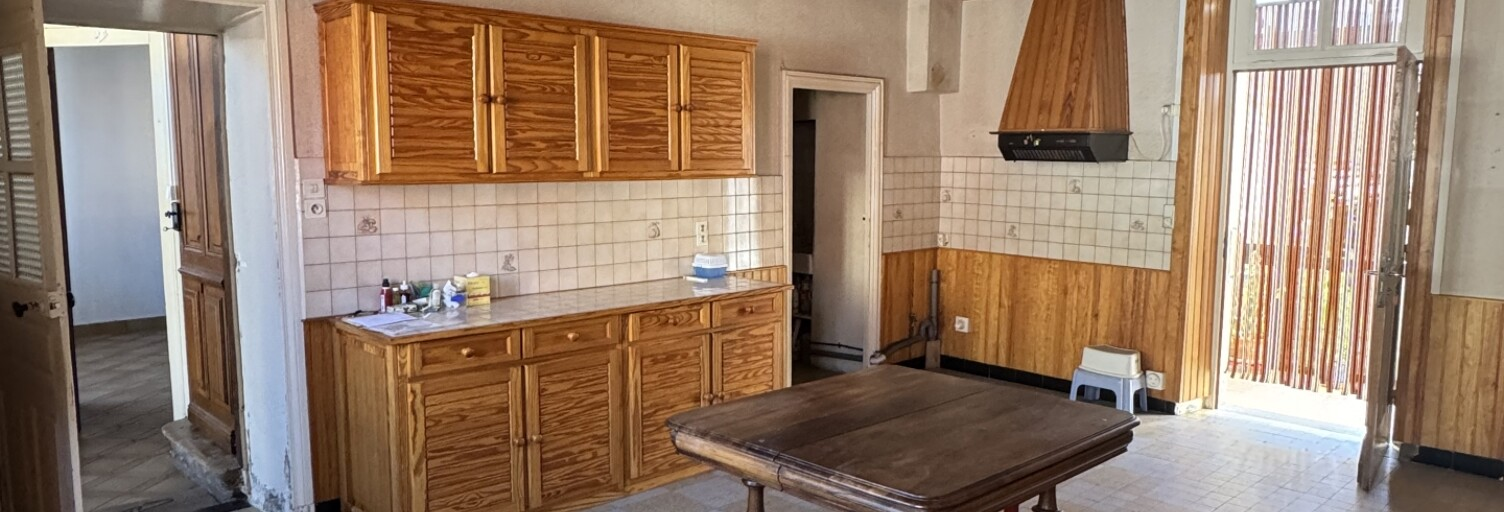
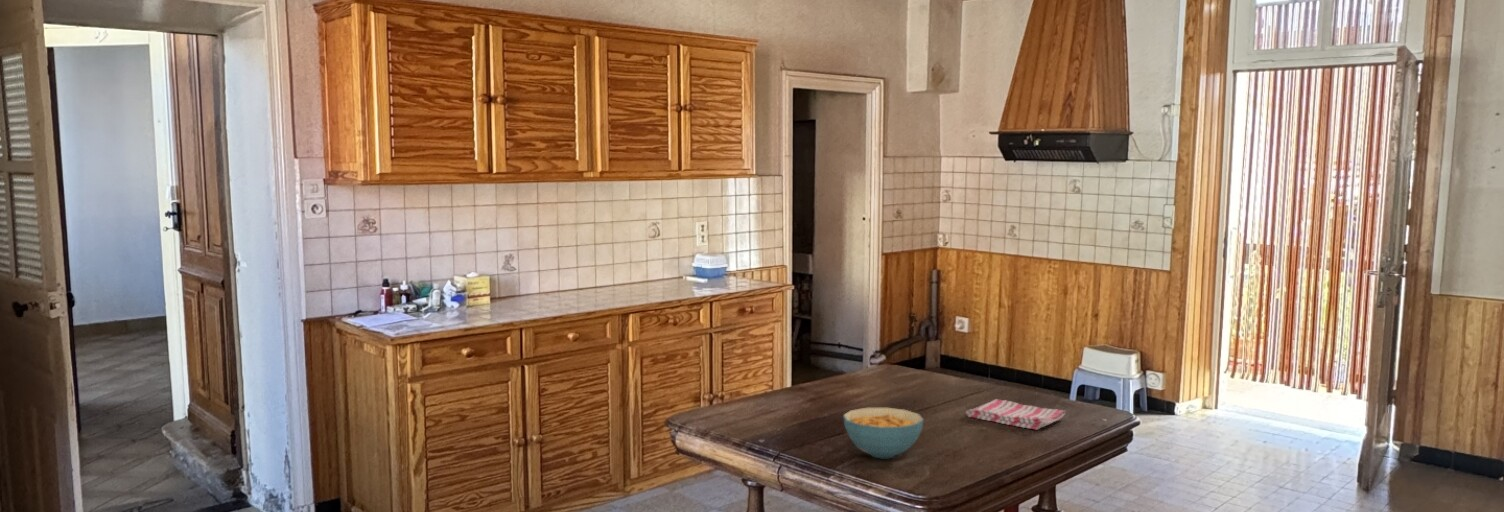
+ dish towel (1015, 411)
+ cereal bowl (882, 436)
